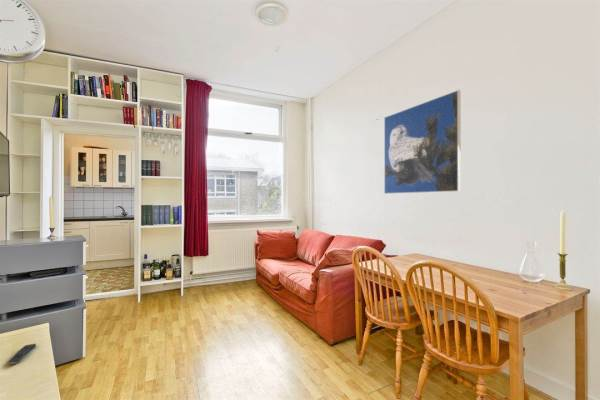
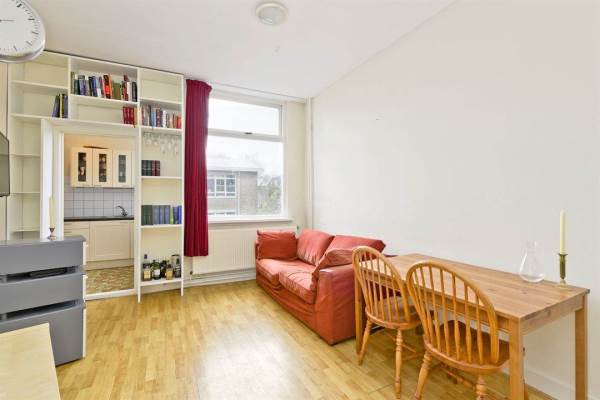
- remote control (22, 353)
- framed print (417, 149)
